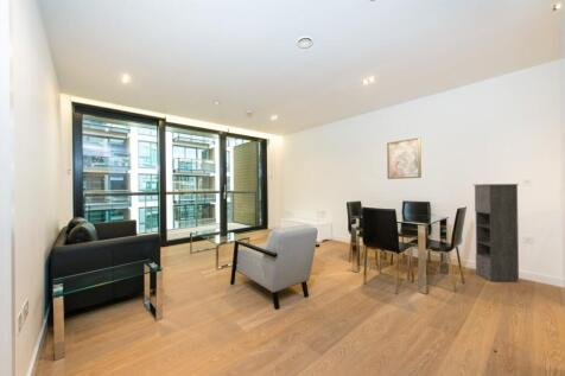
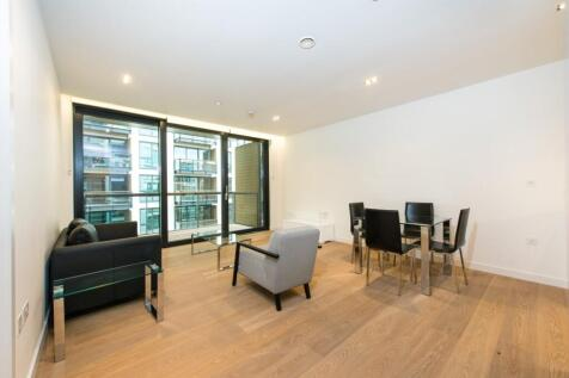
- storage cabinet (495, 230)
- wall art (402, 159)
